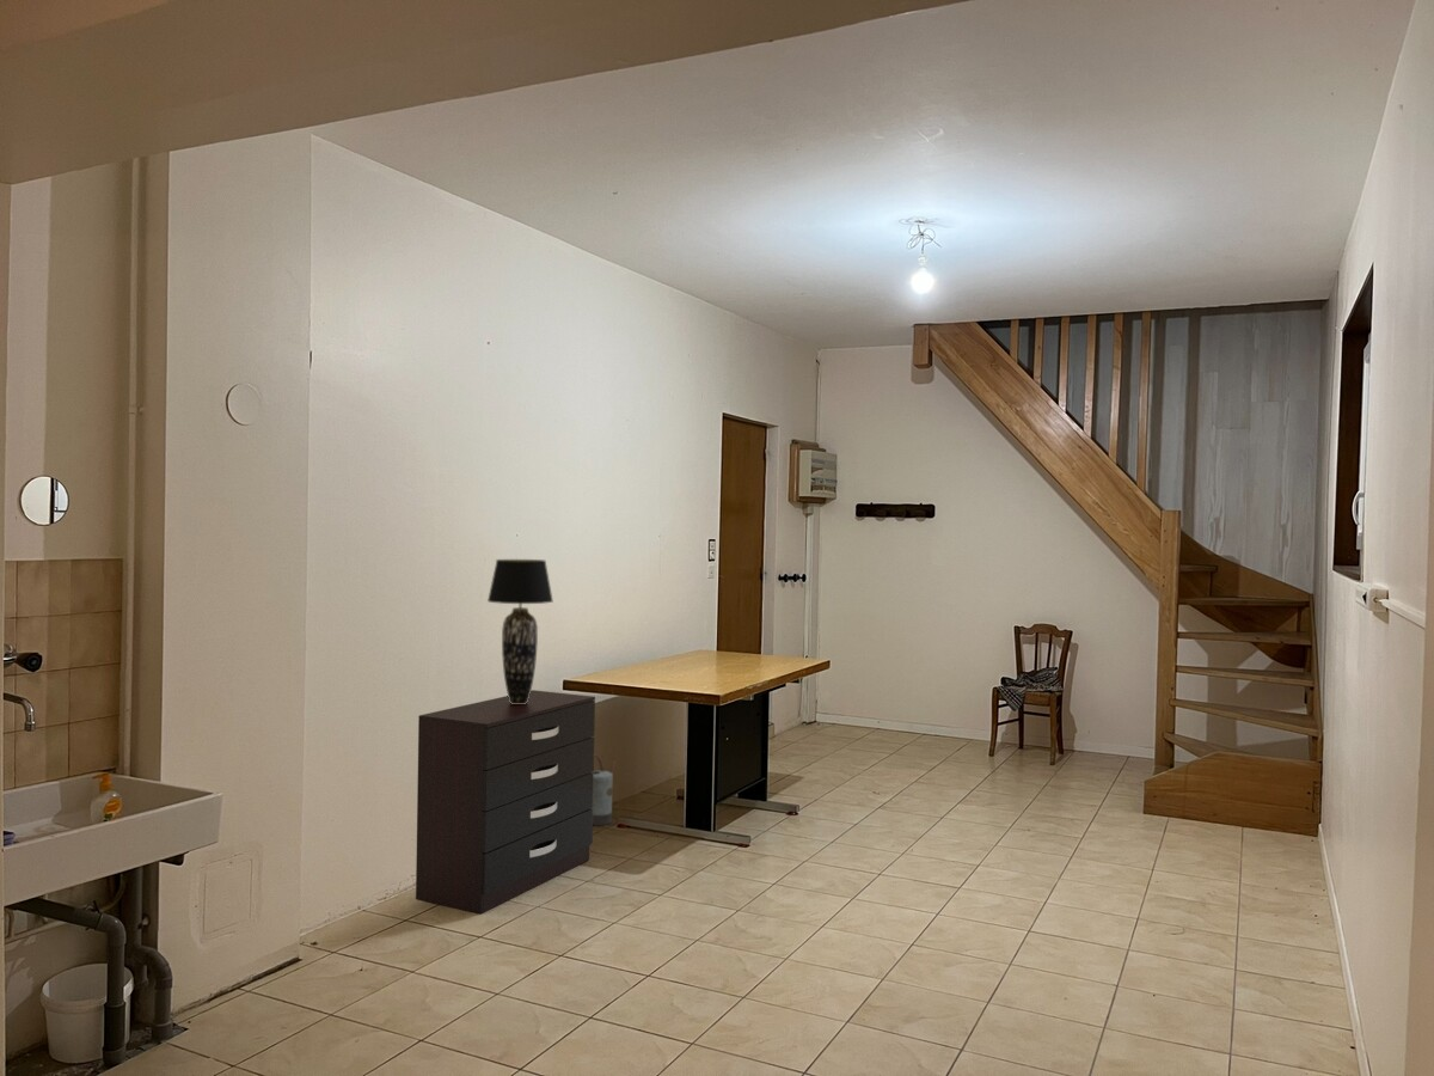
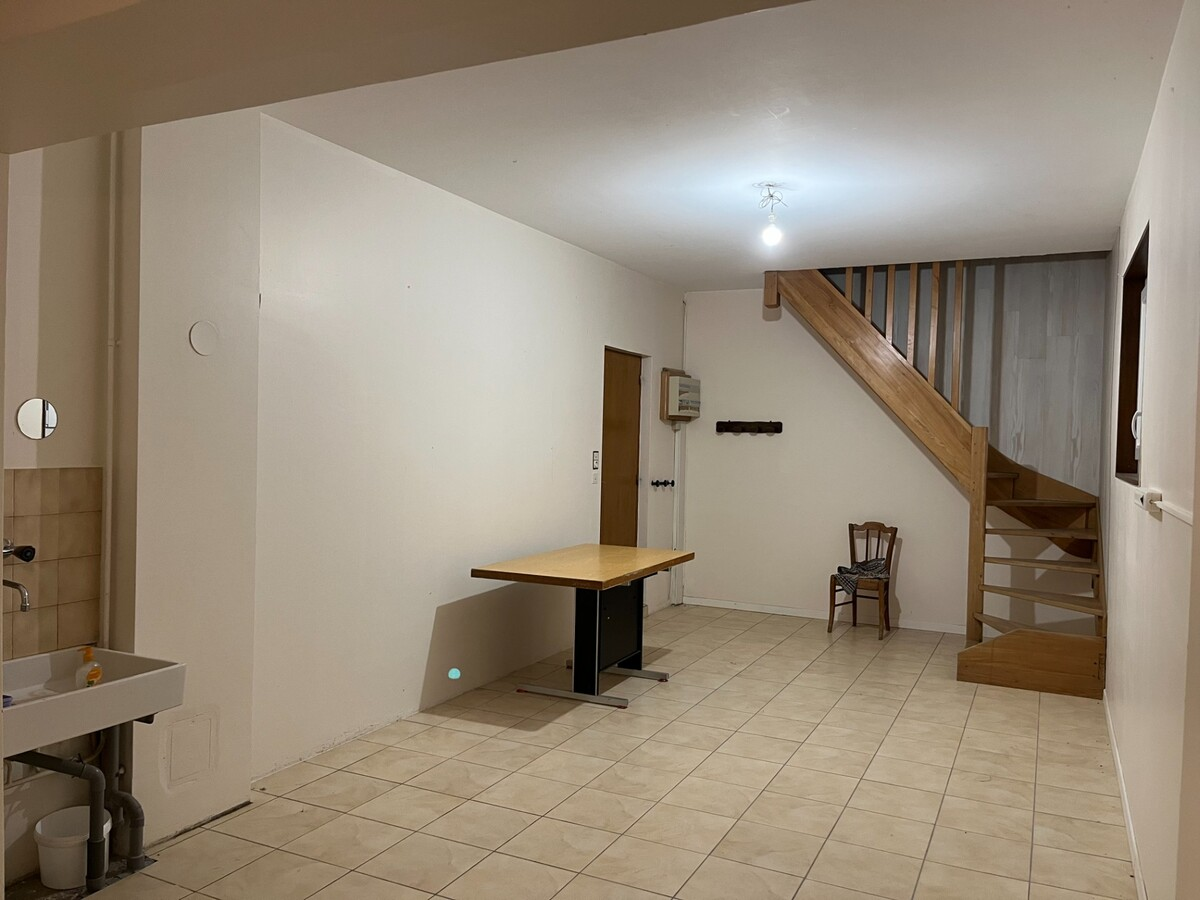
- dresser (513, 791)
- watering can (599, 785)
- table lamp (520, 631)
